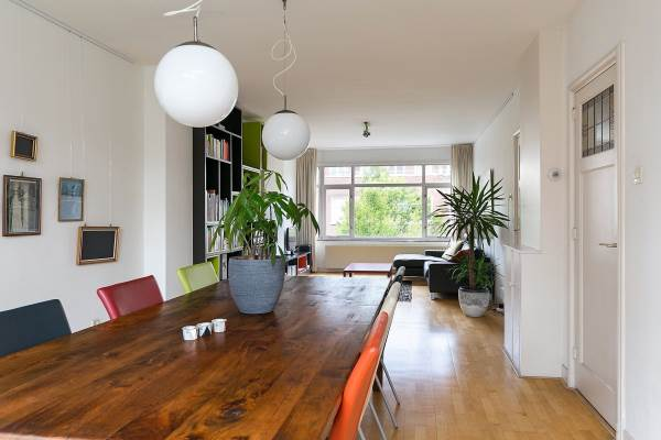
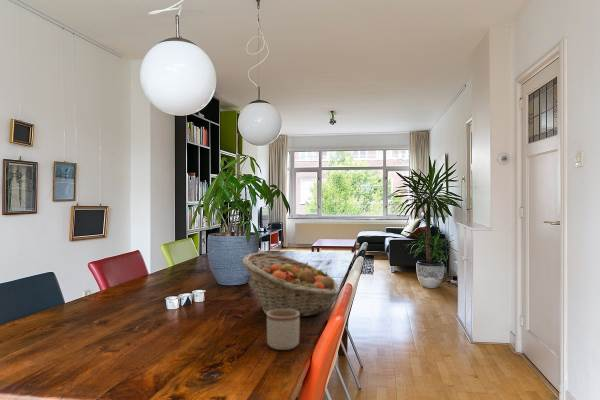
+ fruit basket (291, 281)
+ mug (283, 327)
